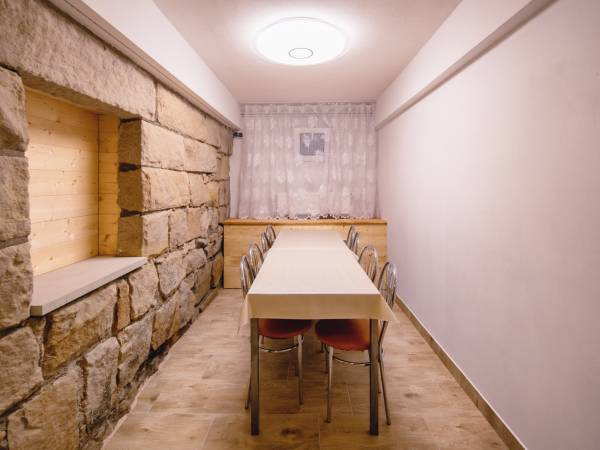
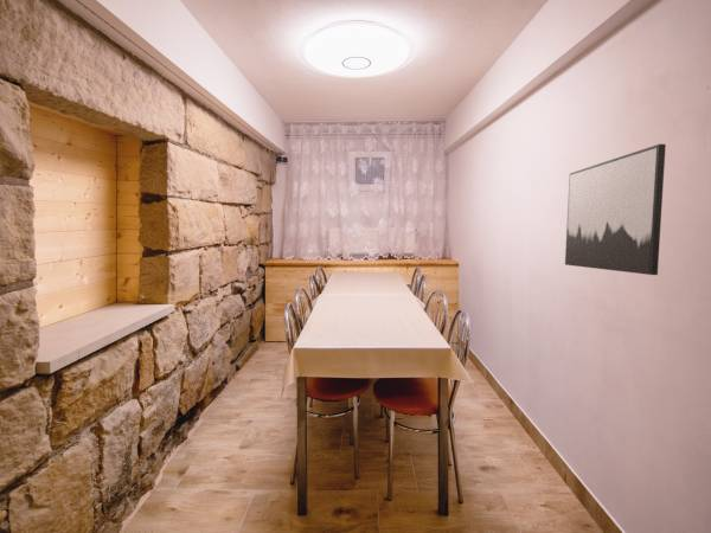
+ wall art (606, 214)
